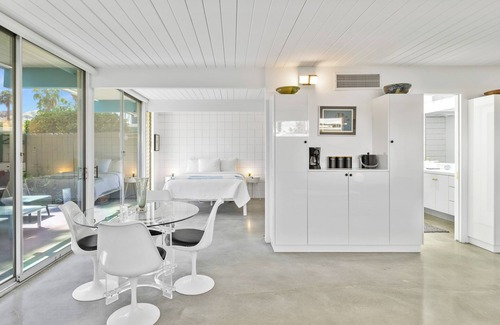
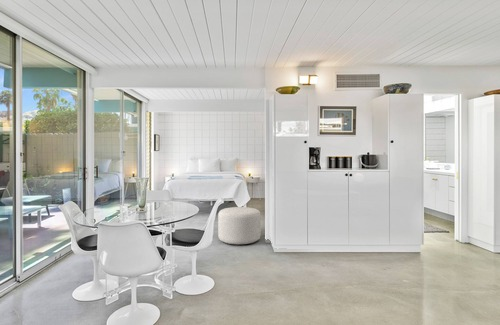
+ ottoman (239, 224)
